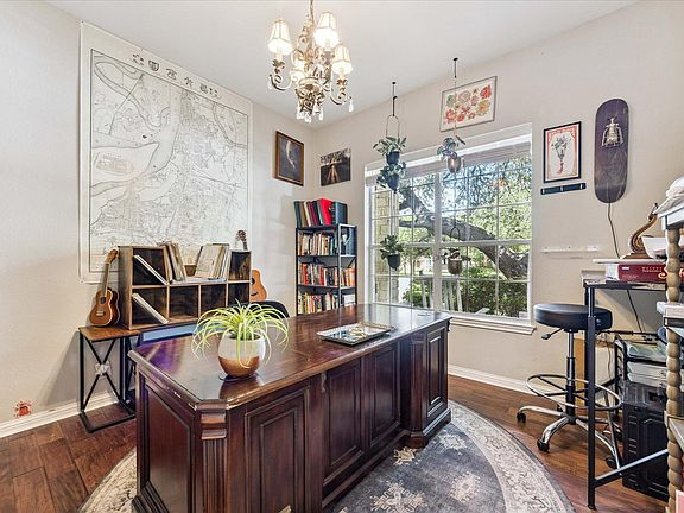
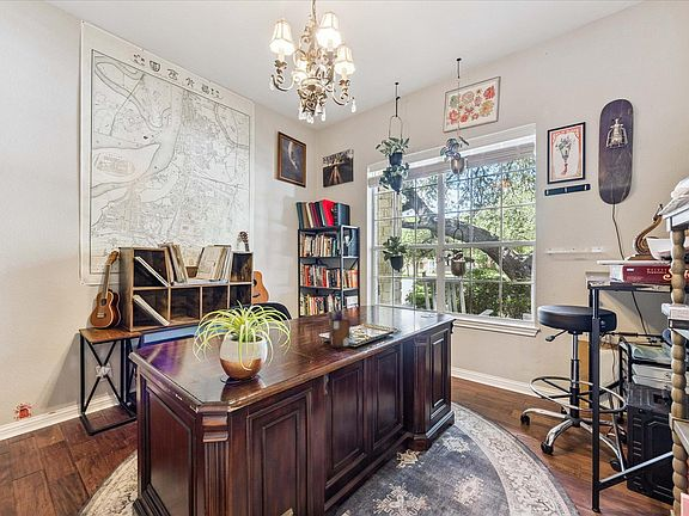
+ desk organizer (339, 325)
